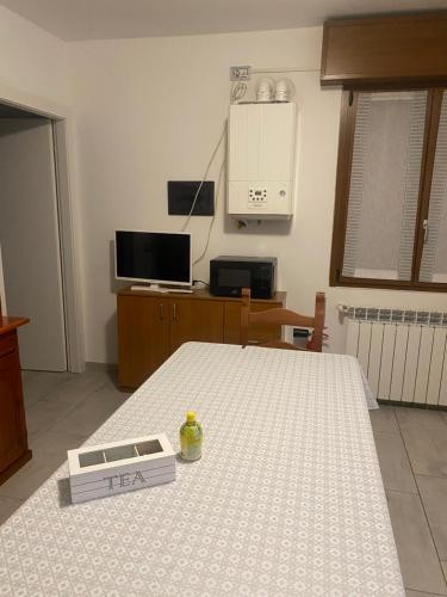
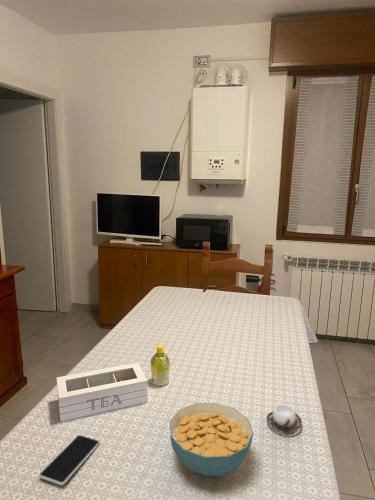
+ cup (284, 417)
+ cereal bowl (210, 445)
+ smartphone (71, 458)
